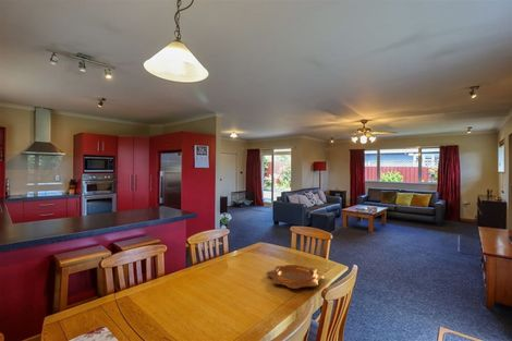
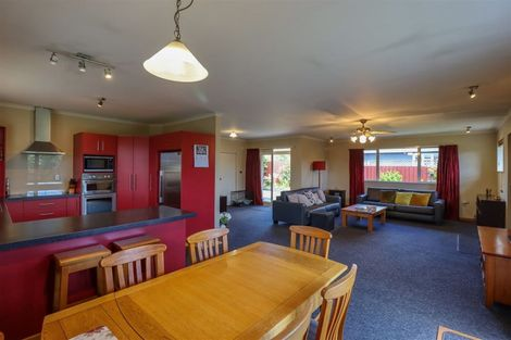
- decorative bowl (294, 275)
